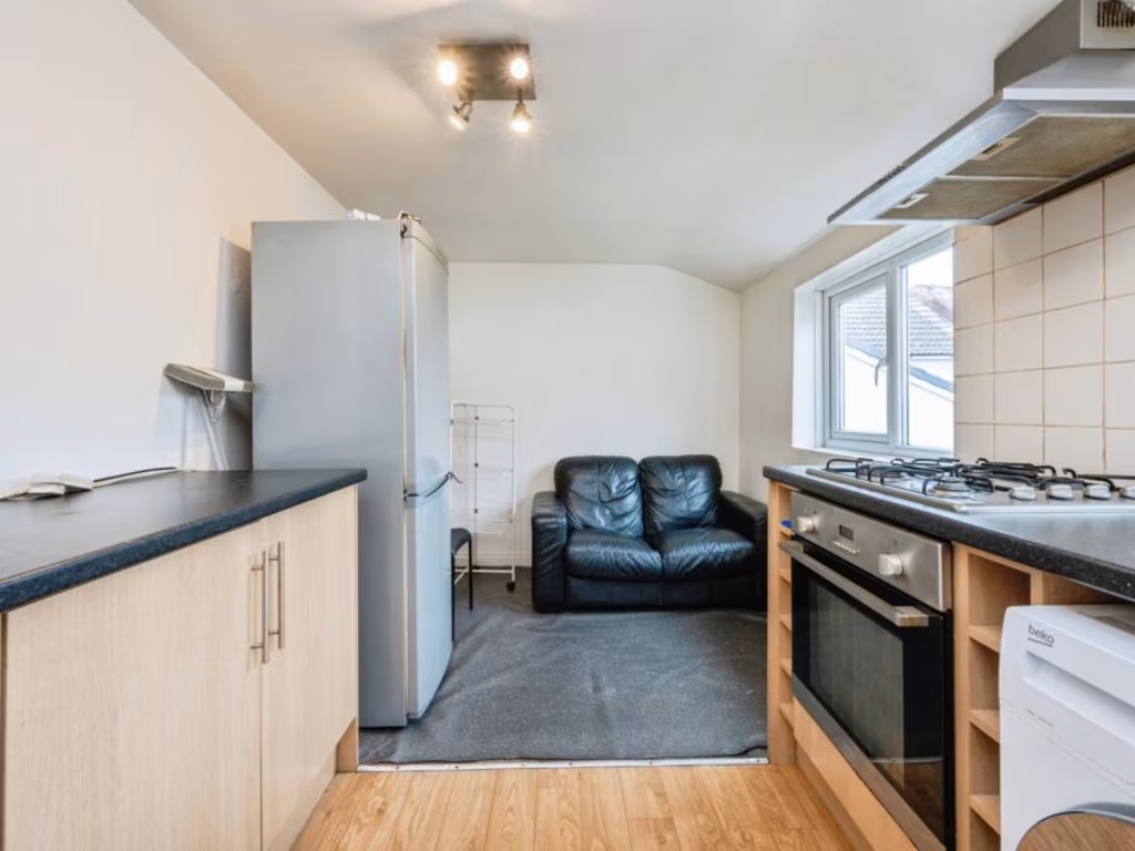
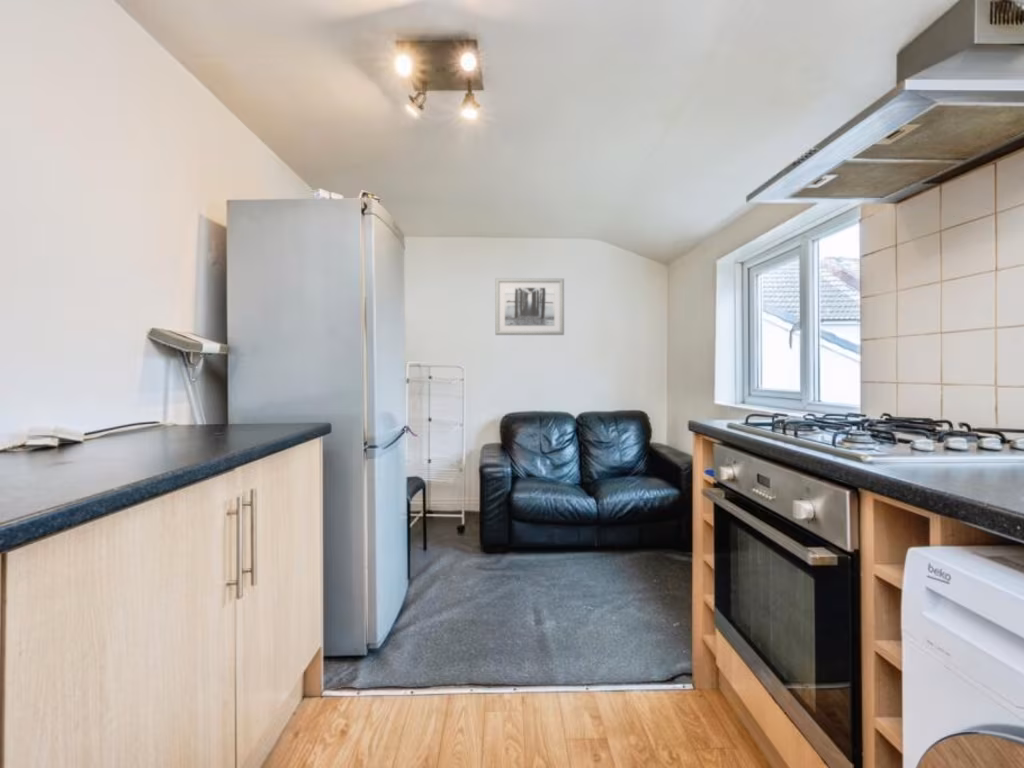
+ wall art (529, 306)
